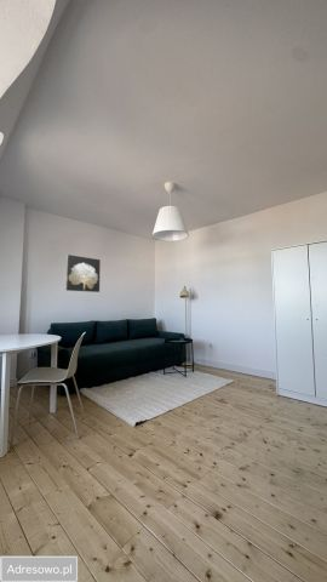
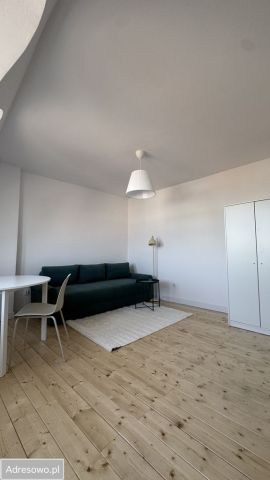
- wall art (84, 274)
